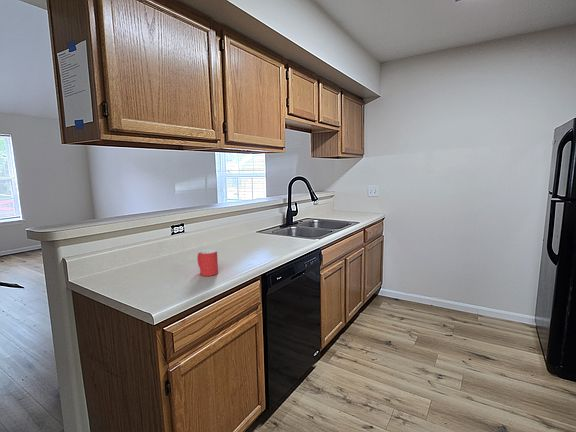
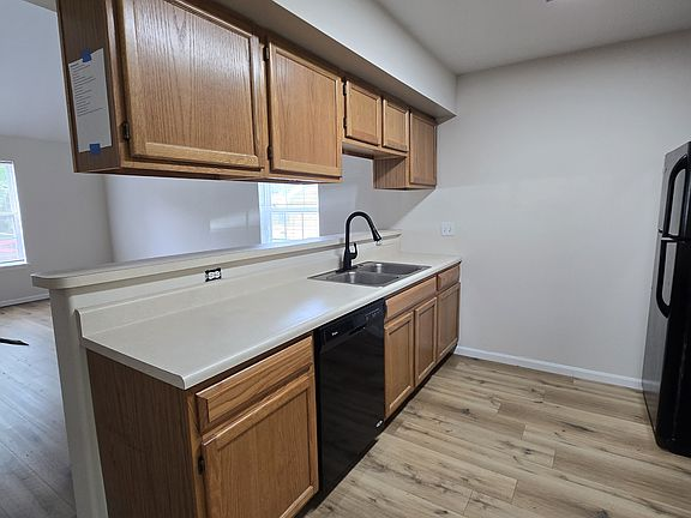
- mug (205, 261)
